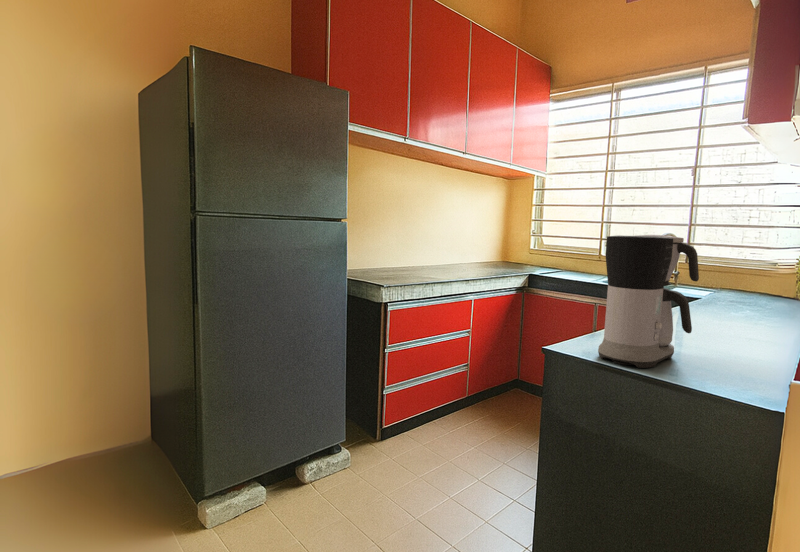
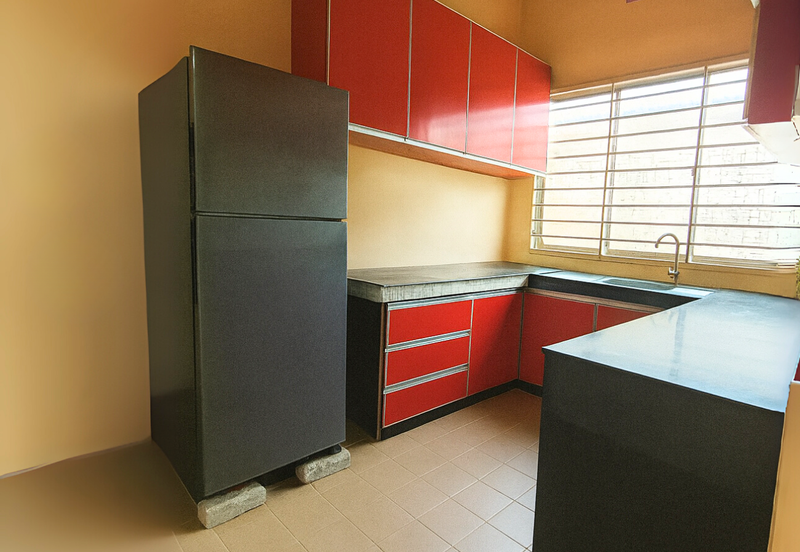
- coffee maker (648, 297)
